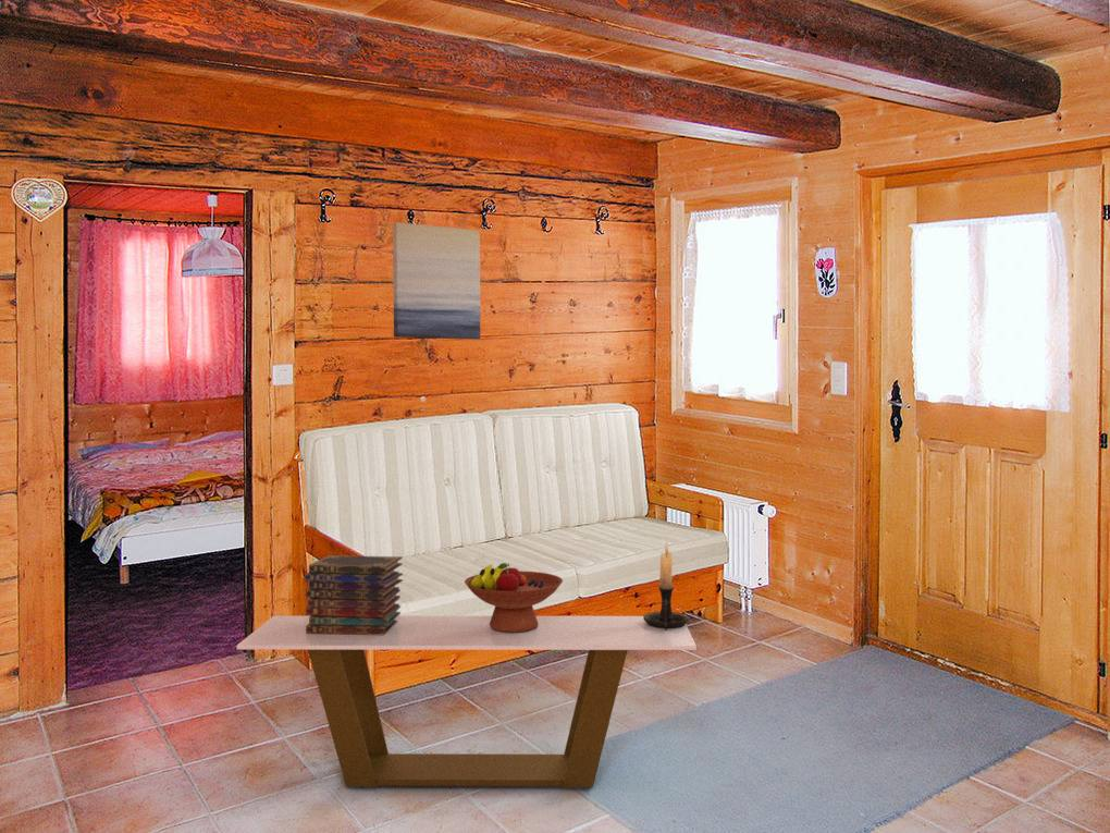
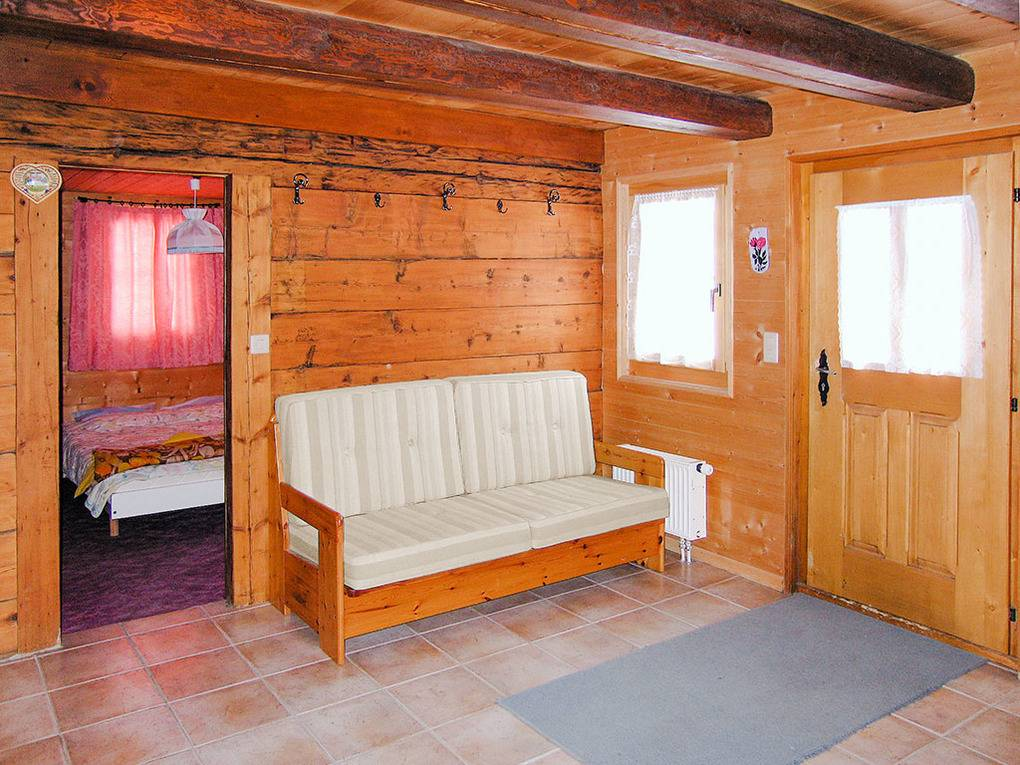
- wall art (437, 282)
- book stack (355, 593)
- coffee table (469, 754)
- fruit bowl (514, 593)
- candle holder (666, 583)
